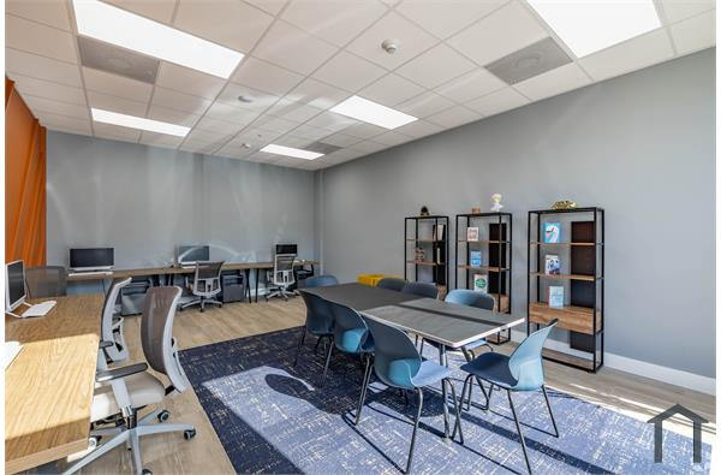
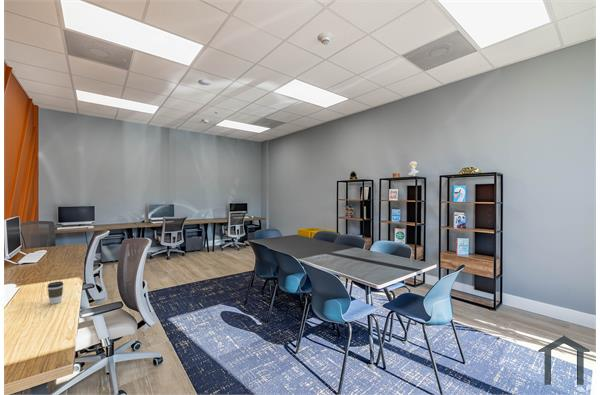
+ coffee cup (55, 292)
